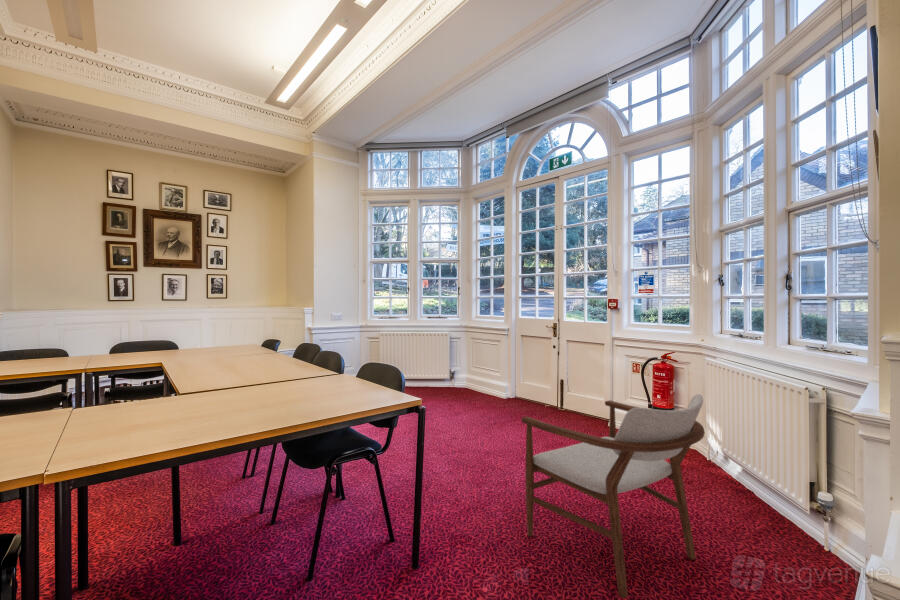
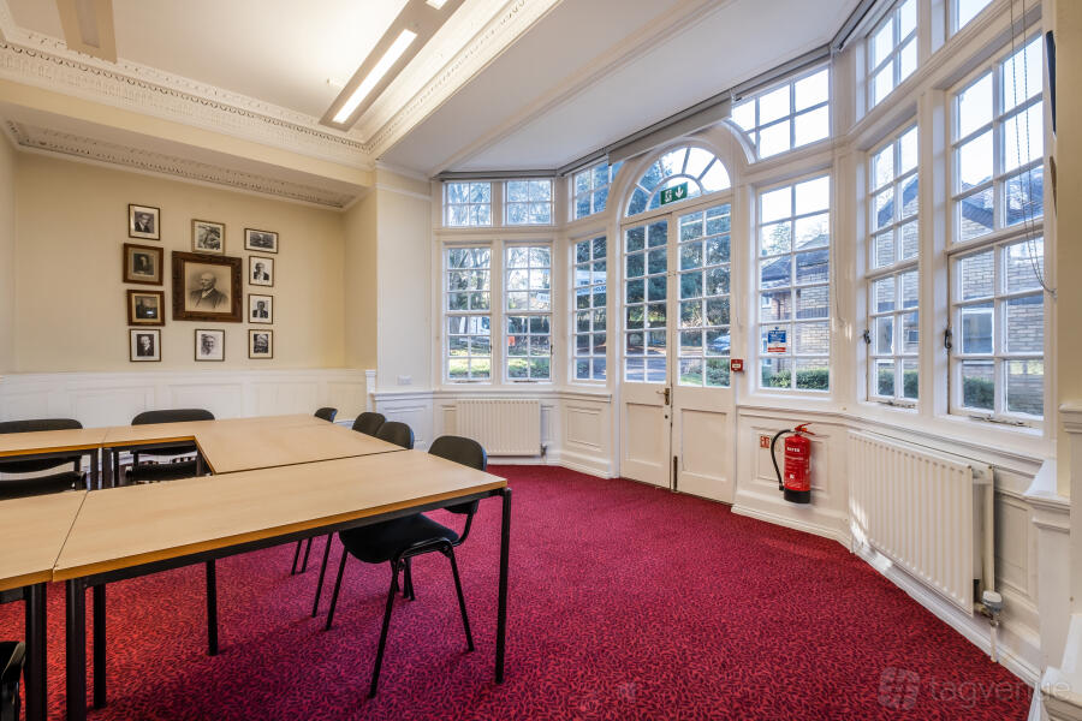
- armchair (620, 468)
